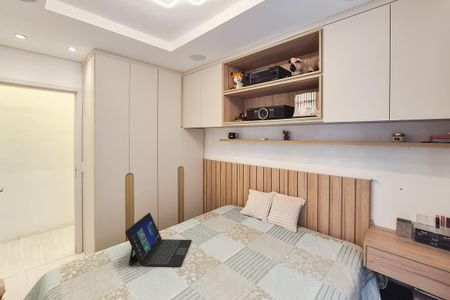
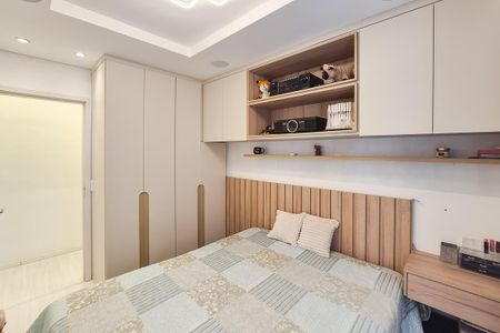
- laptop (160, 236)
